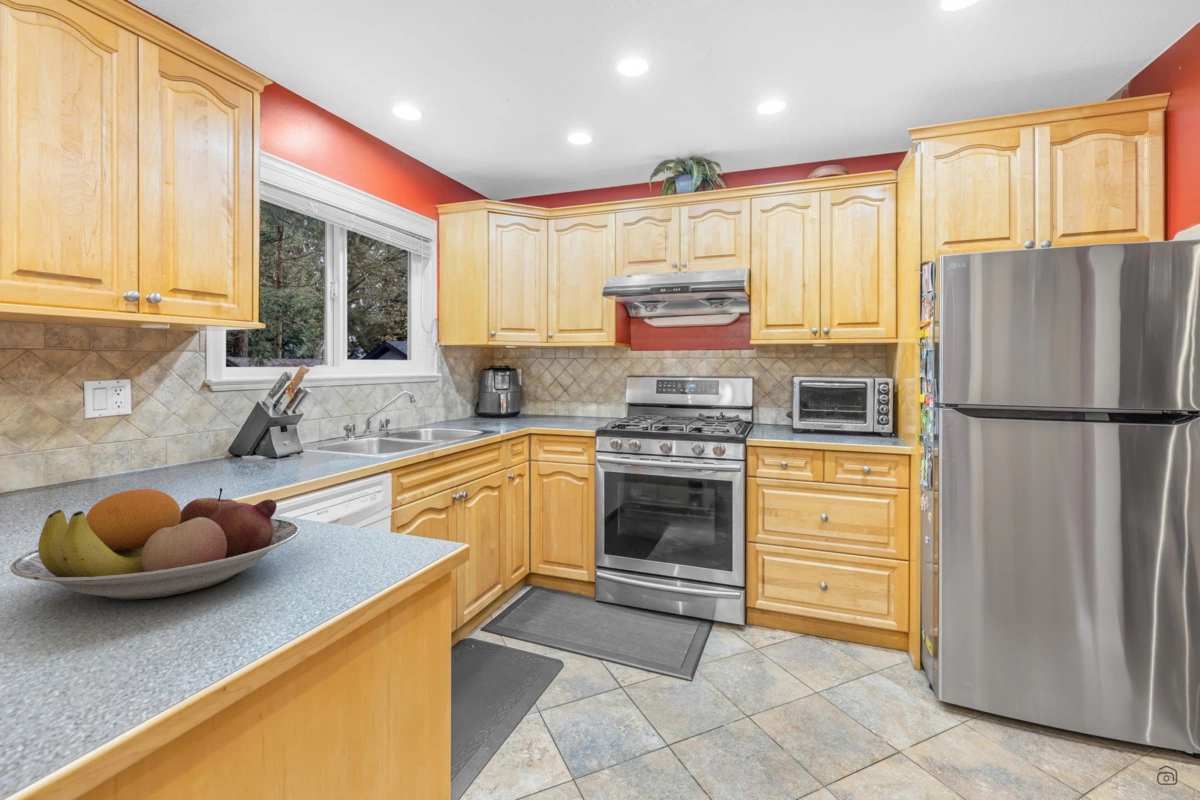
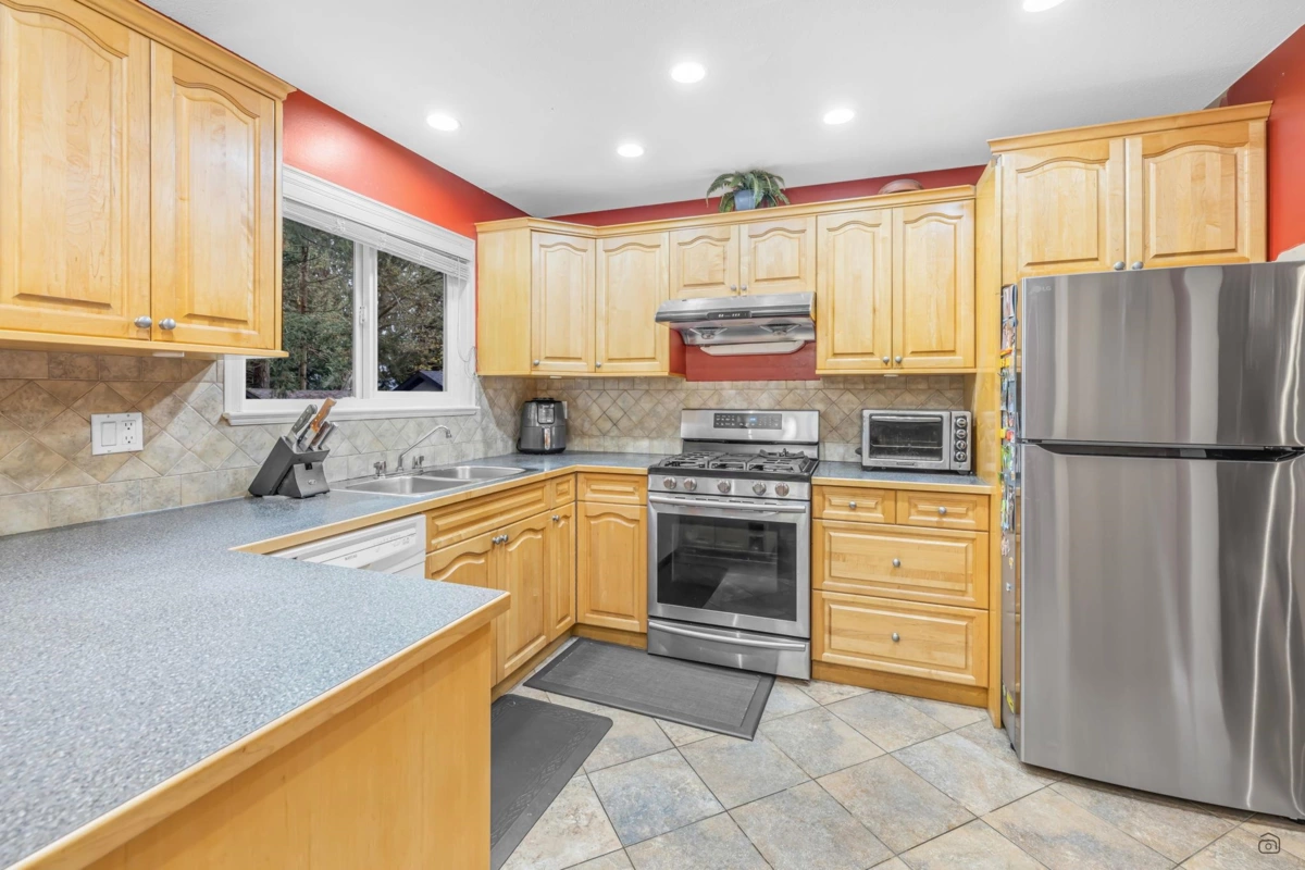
- fruit bowl (173, 532)
